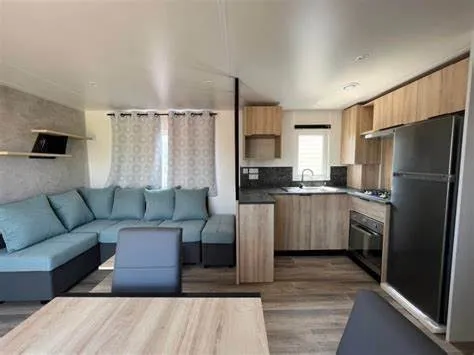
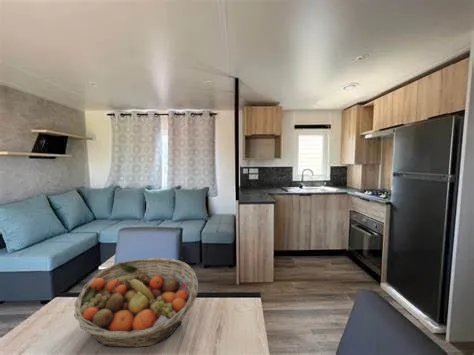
+ fruit basket (139, 298)
